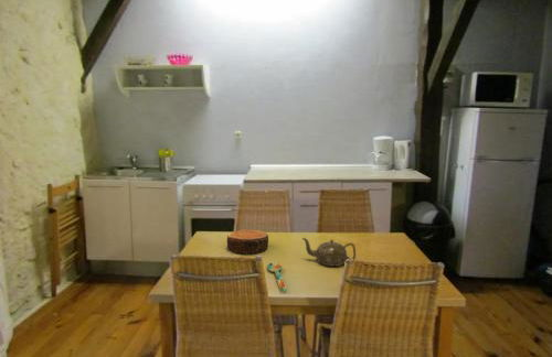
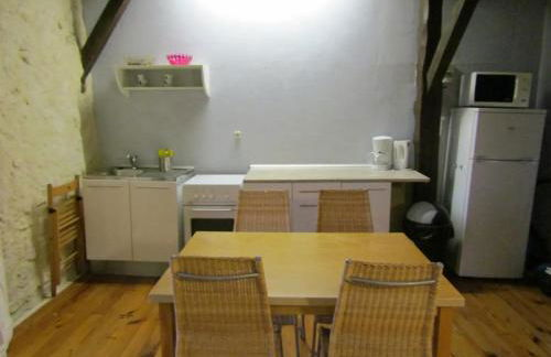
- teapot (328, 250)
- bowl (247, 239)
- spoon (277, 274)
